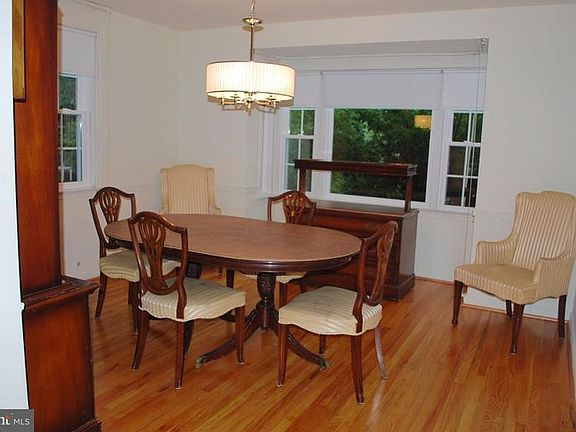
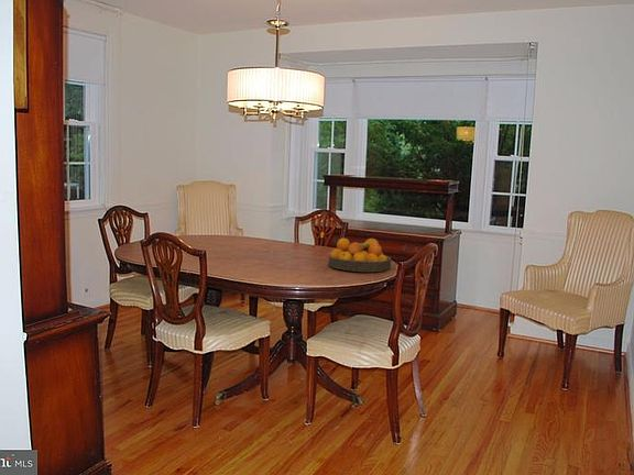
+ fruit bowl (360, 252)
